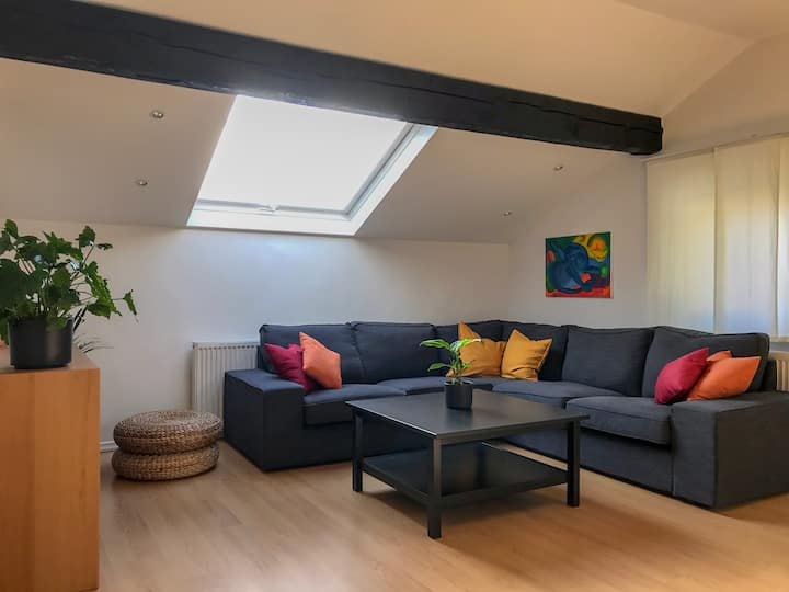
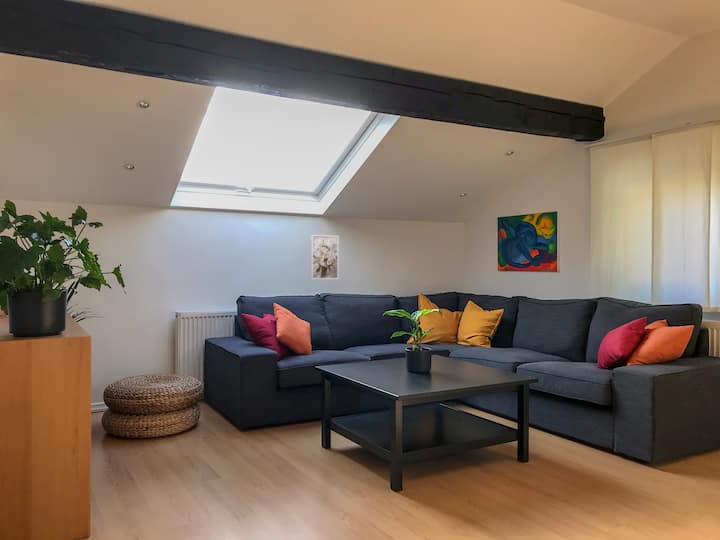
+ wall art (324, 257)
